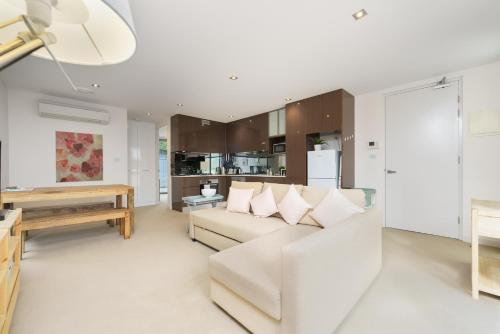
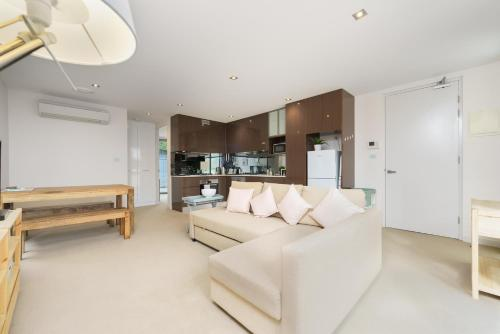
- wall art (80, 157)
